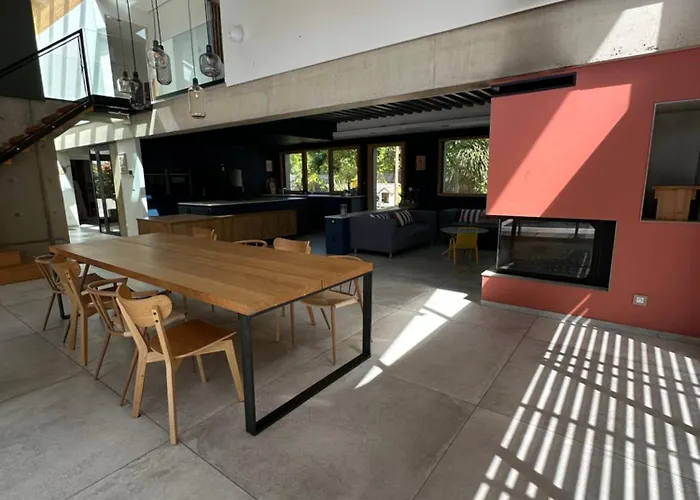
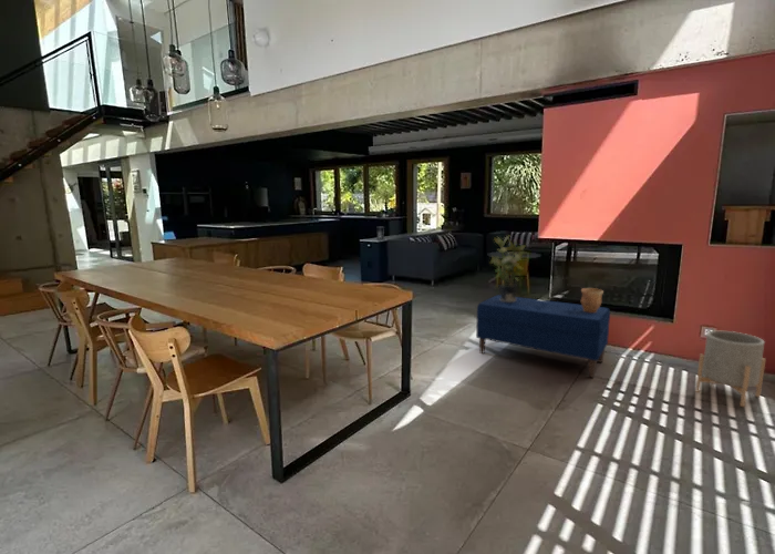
+ bench (540, 331)
+ potted plant (512, 268)
+ ceramic vessel (591, 300)
+ planter (731, 366)
